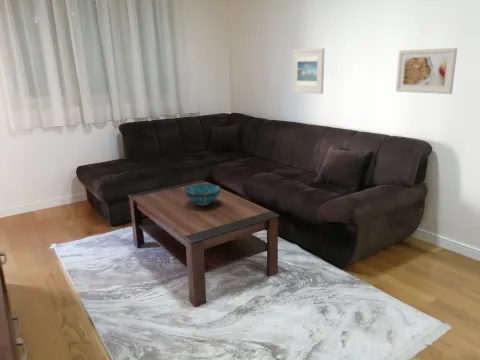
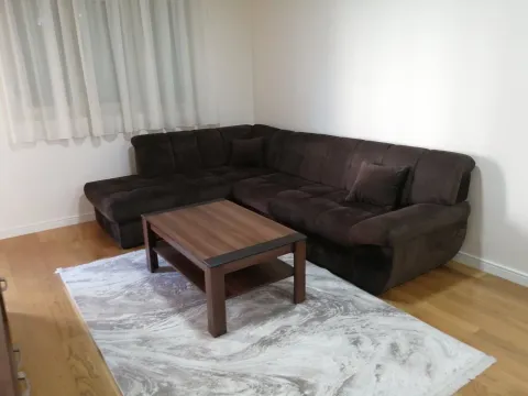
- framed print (424, 71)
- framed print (307, 71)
- decorative bowl (203, 196)
